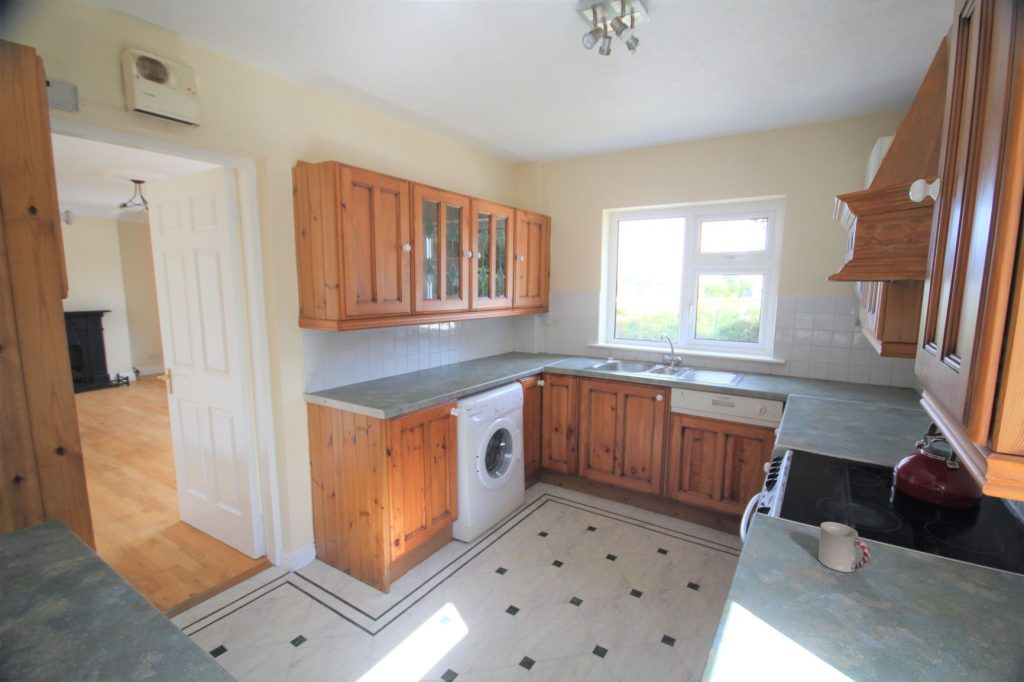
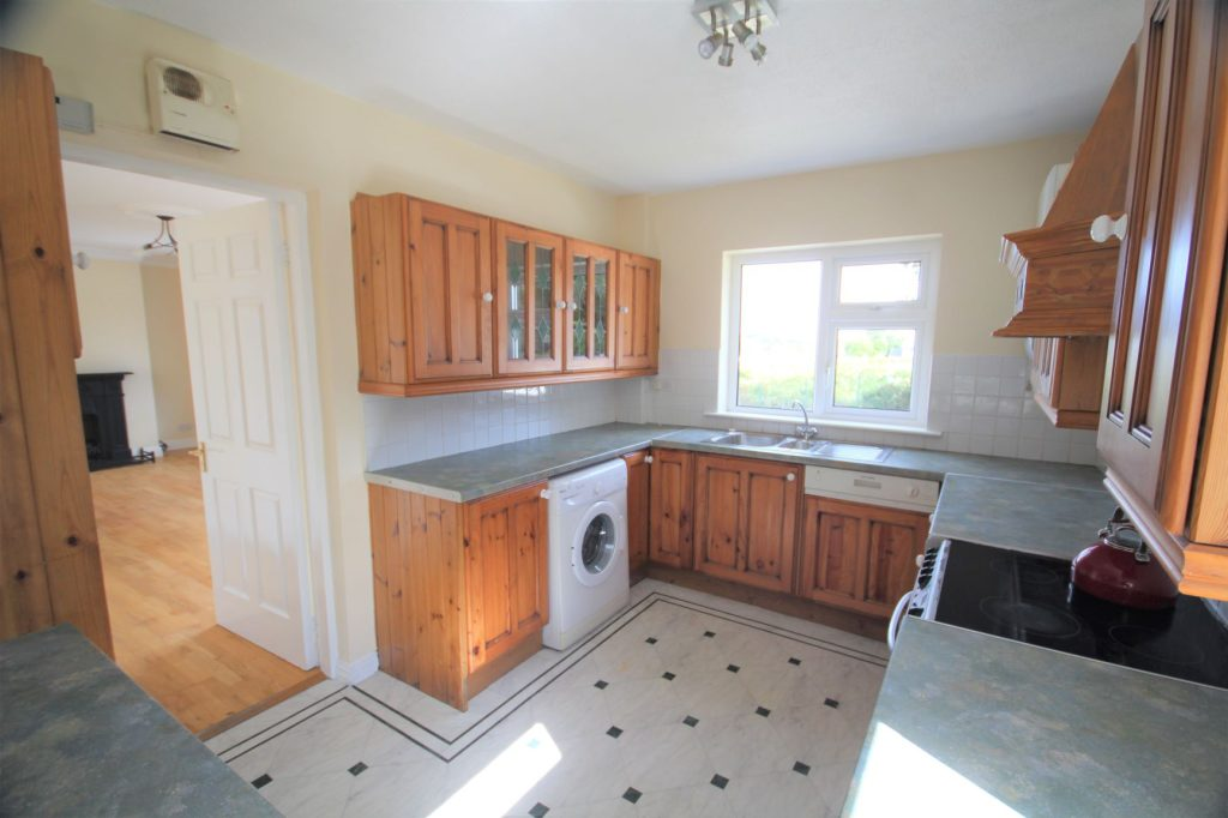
- cup (844, 549)
